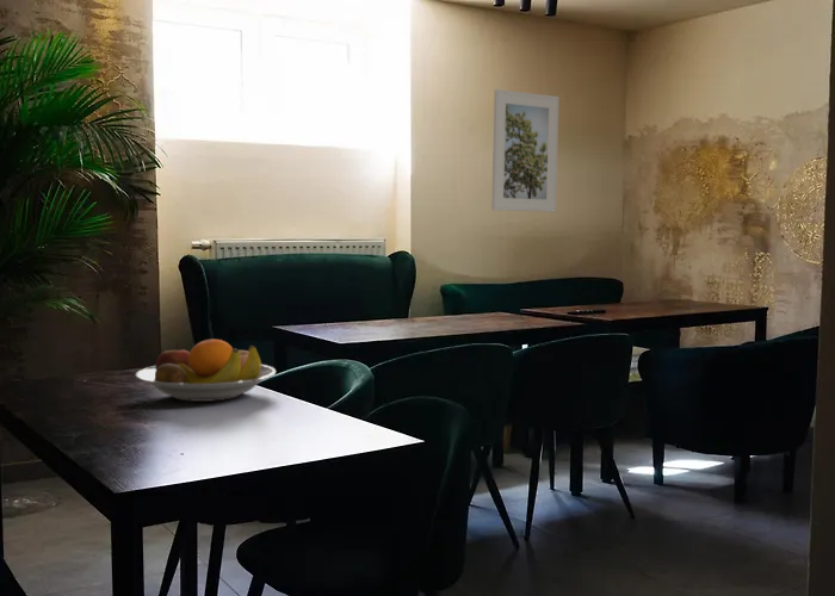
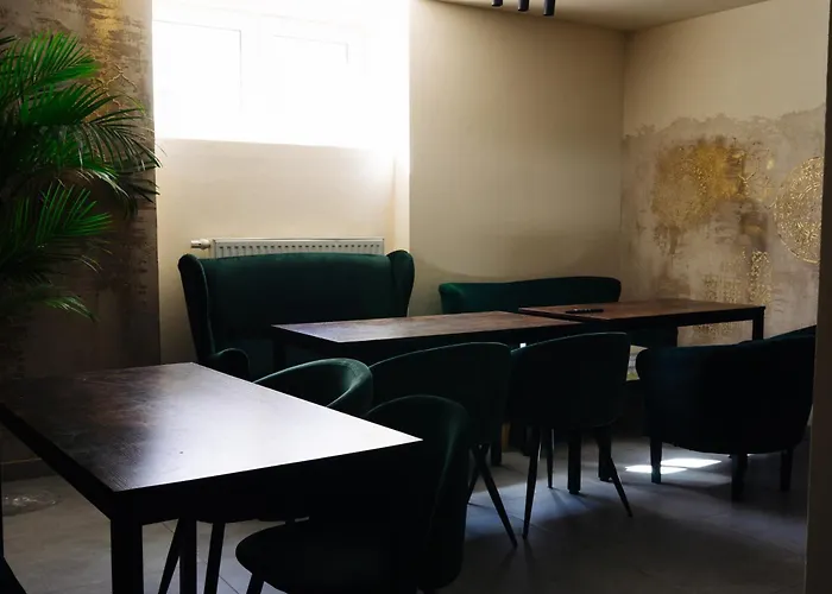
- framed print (525, 151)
- fruit bowl (206, 366)
